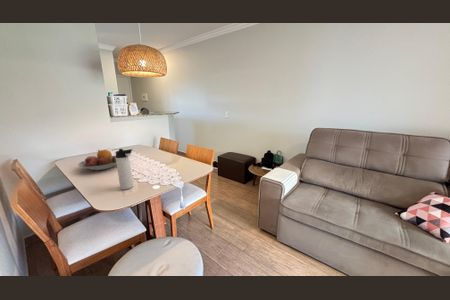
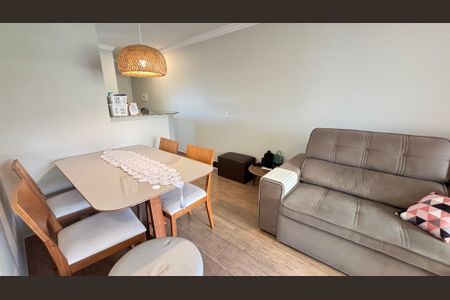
- thermos bottle (126, 169)
- fruit bowl (102, 159)
